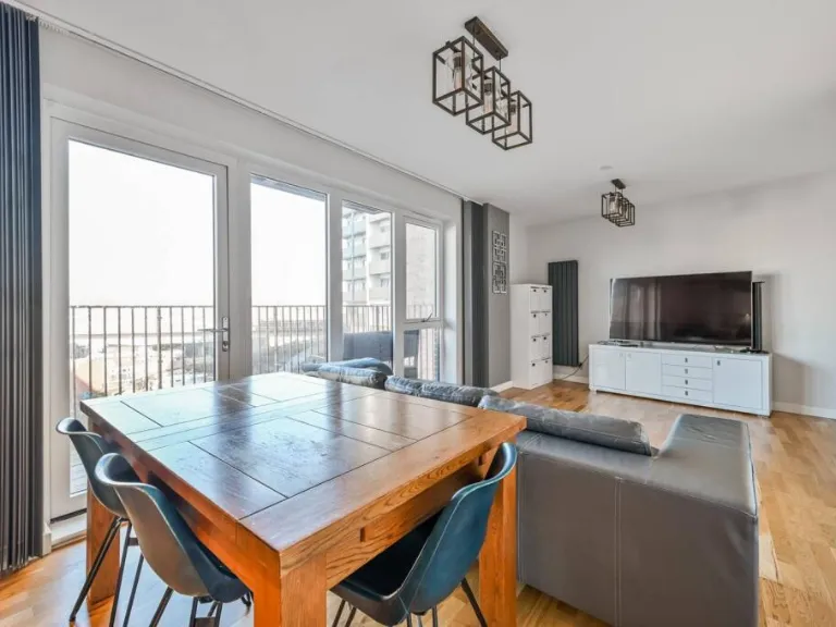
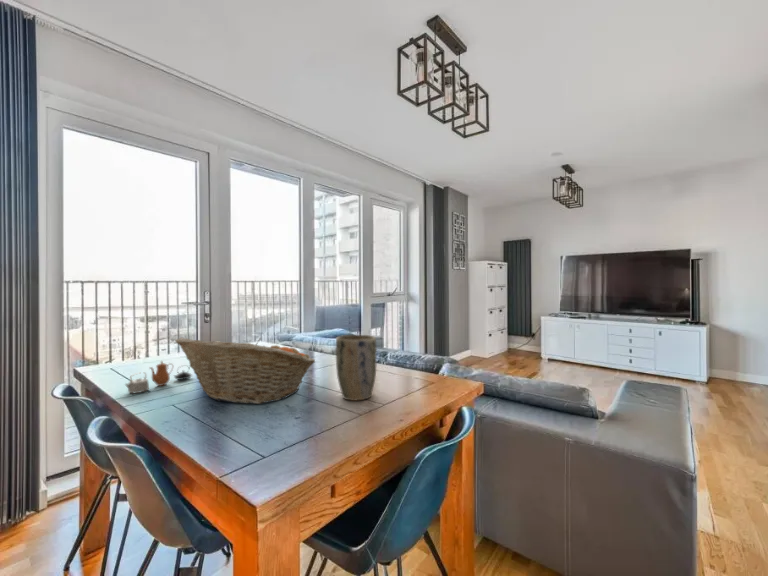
+ plant pot (356, 366)
+ fruit basket (247, 362)
+ teapot (160, 373)
